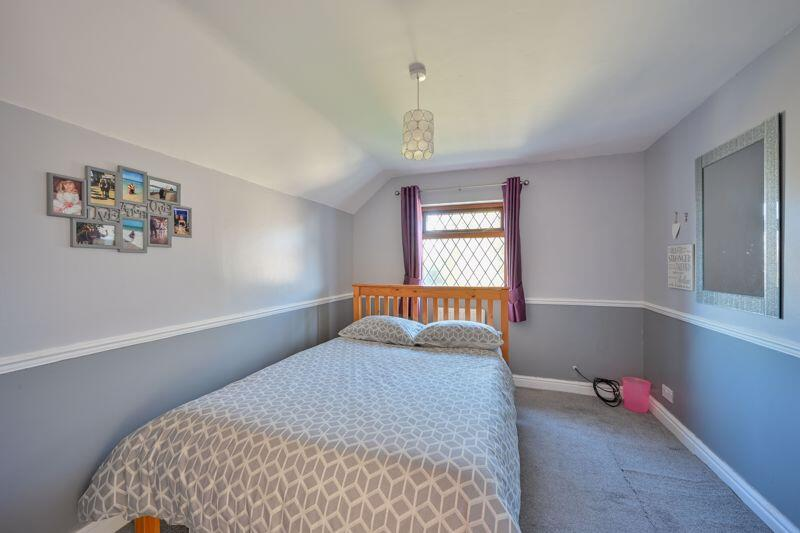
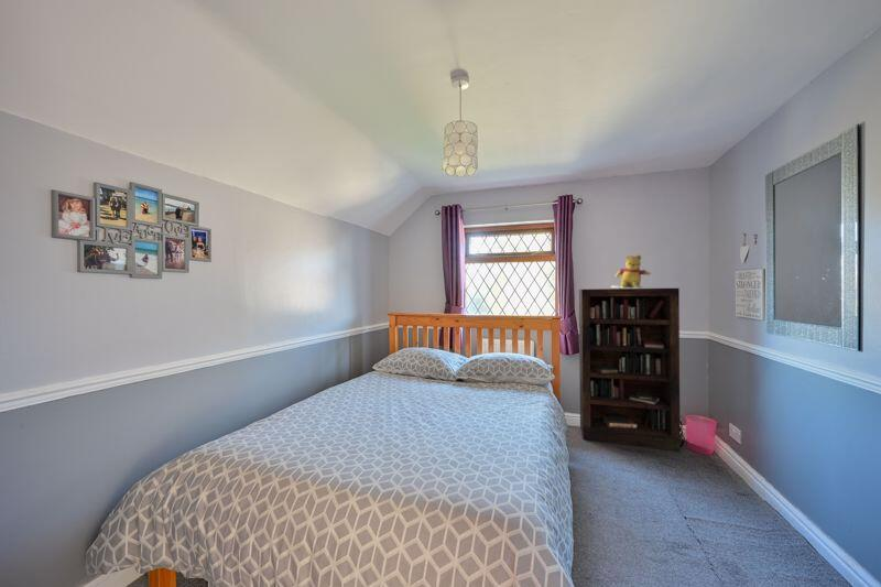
+ teddy bear (630, 271)
+ bookcase (624, 362)
